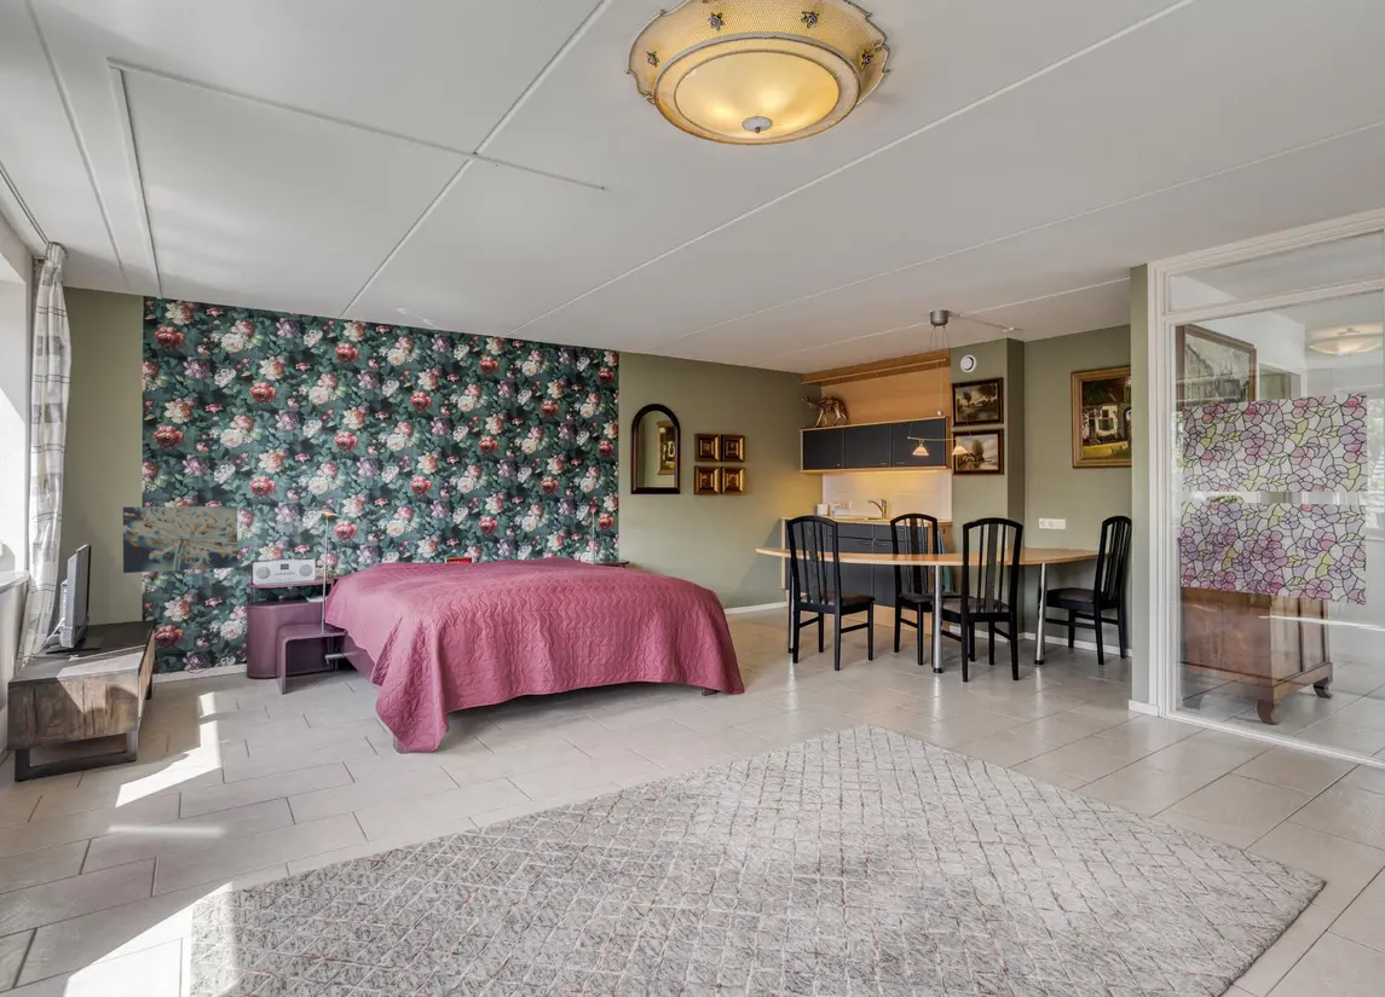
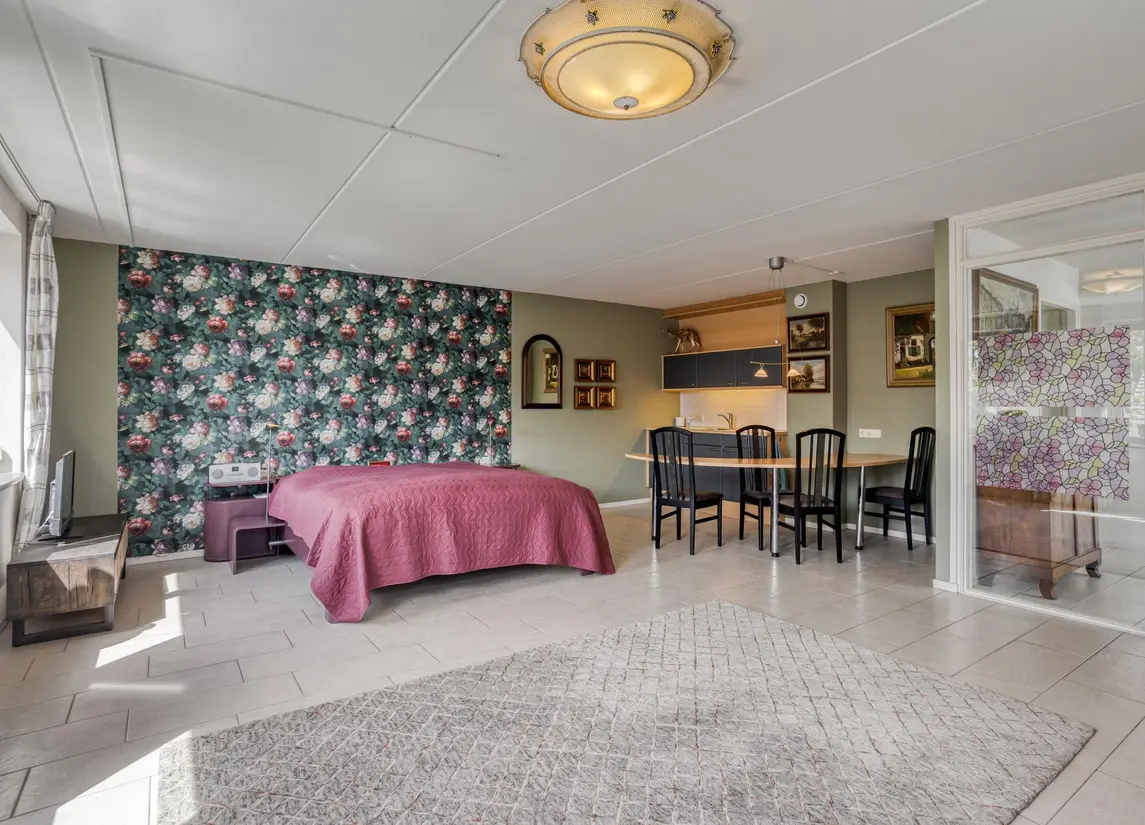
- wall art (181, 538)
